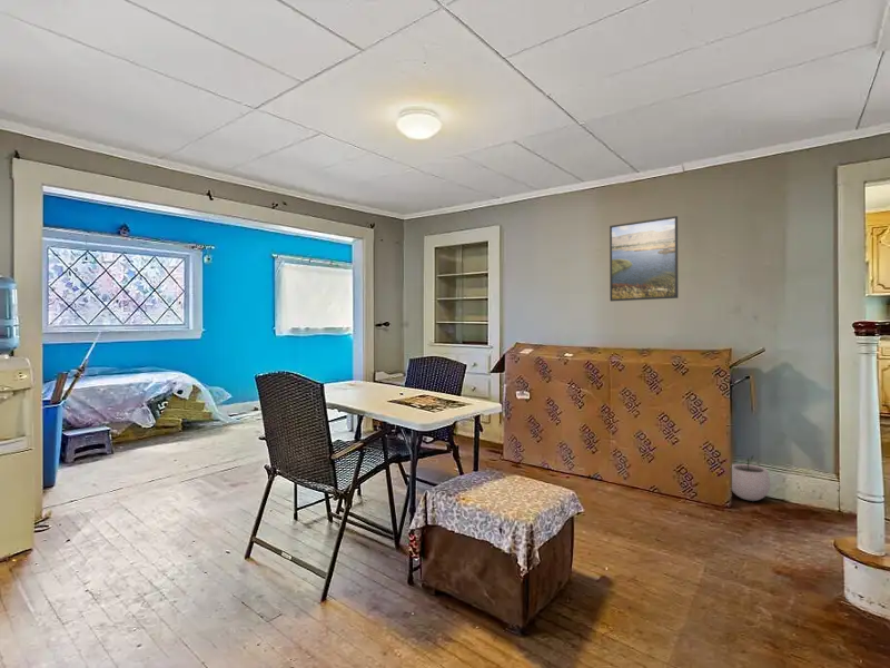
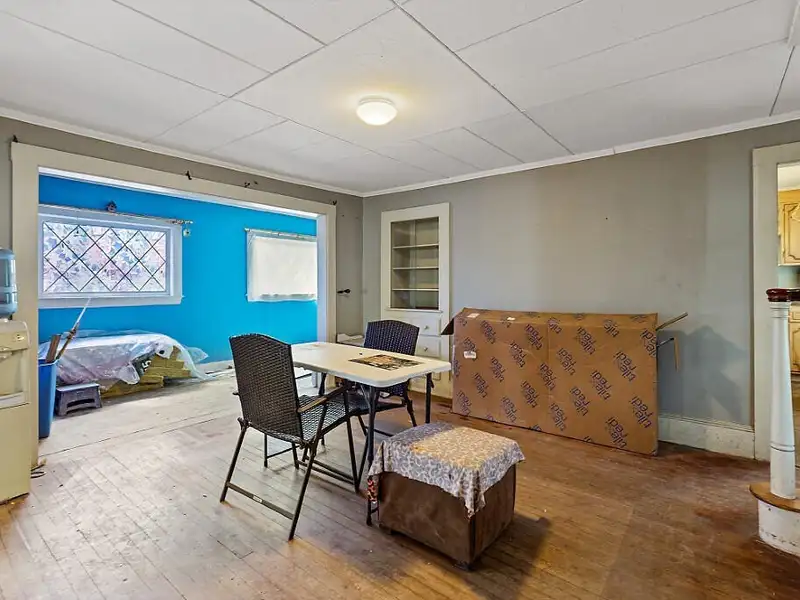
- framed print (642, 259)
- plant pot (749, 477)
